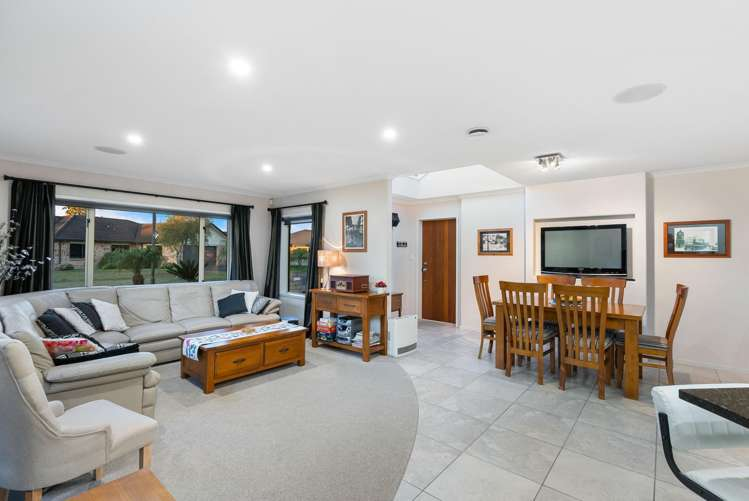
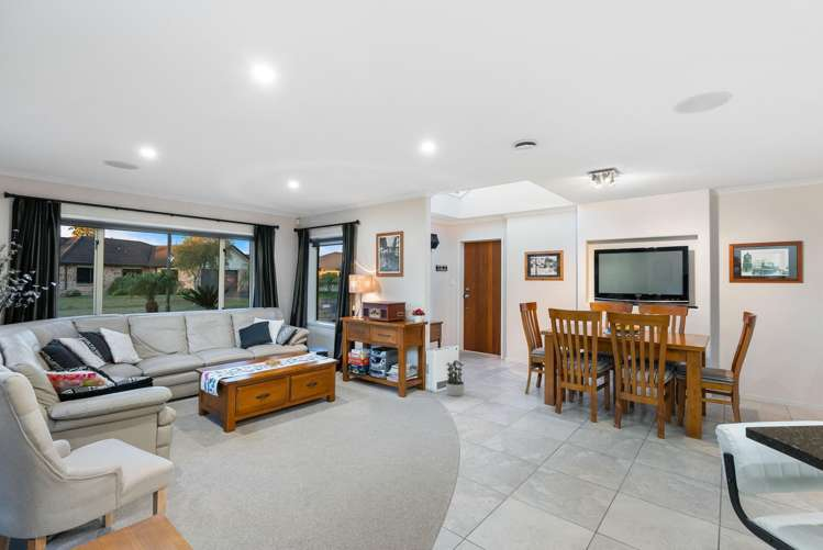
+ potted plant (454, 377)
